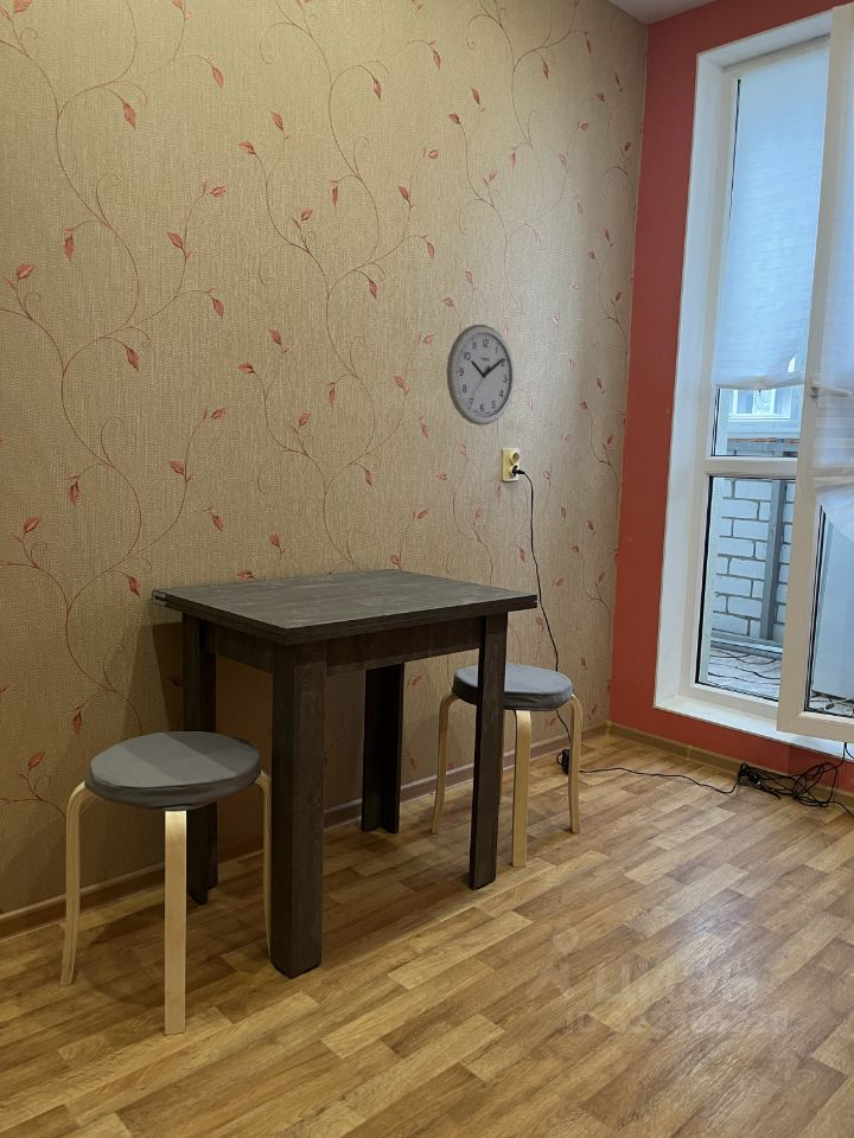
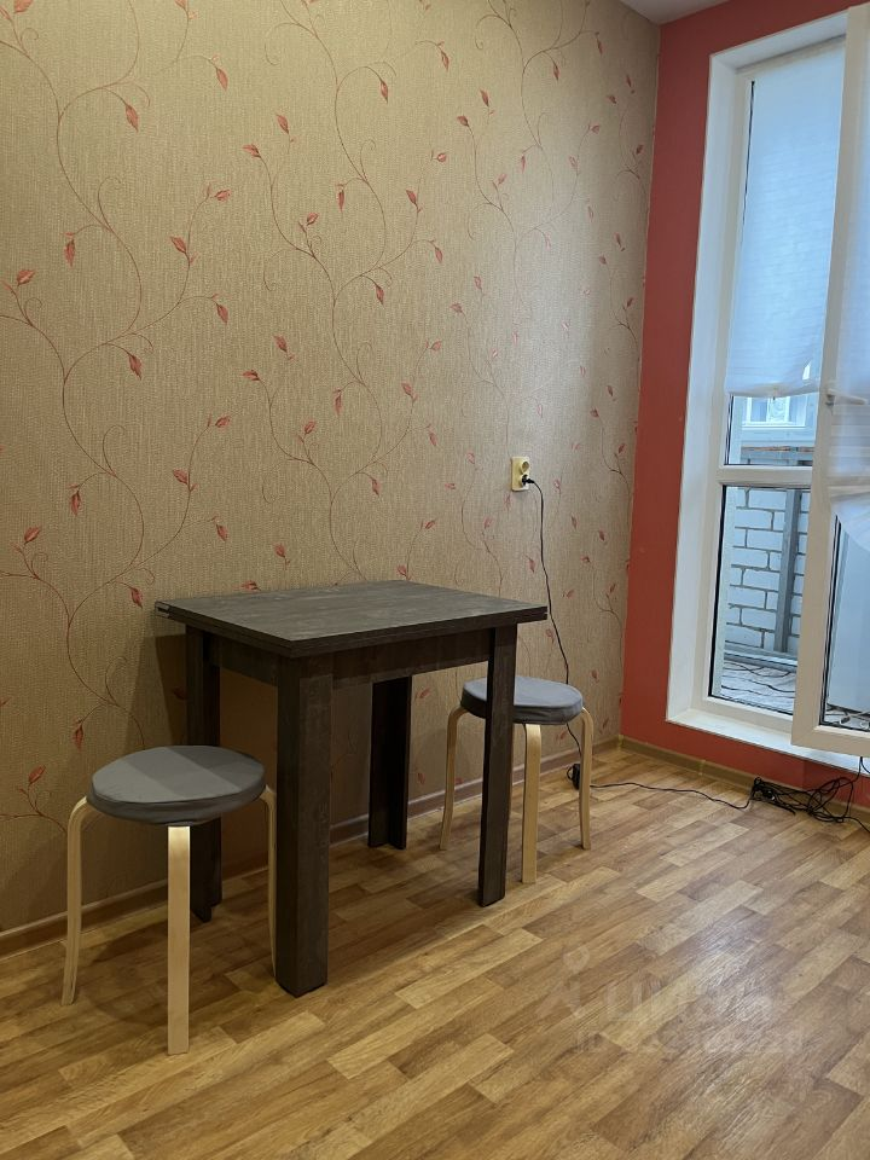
- wall clock (483, 375)
